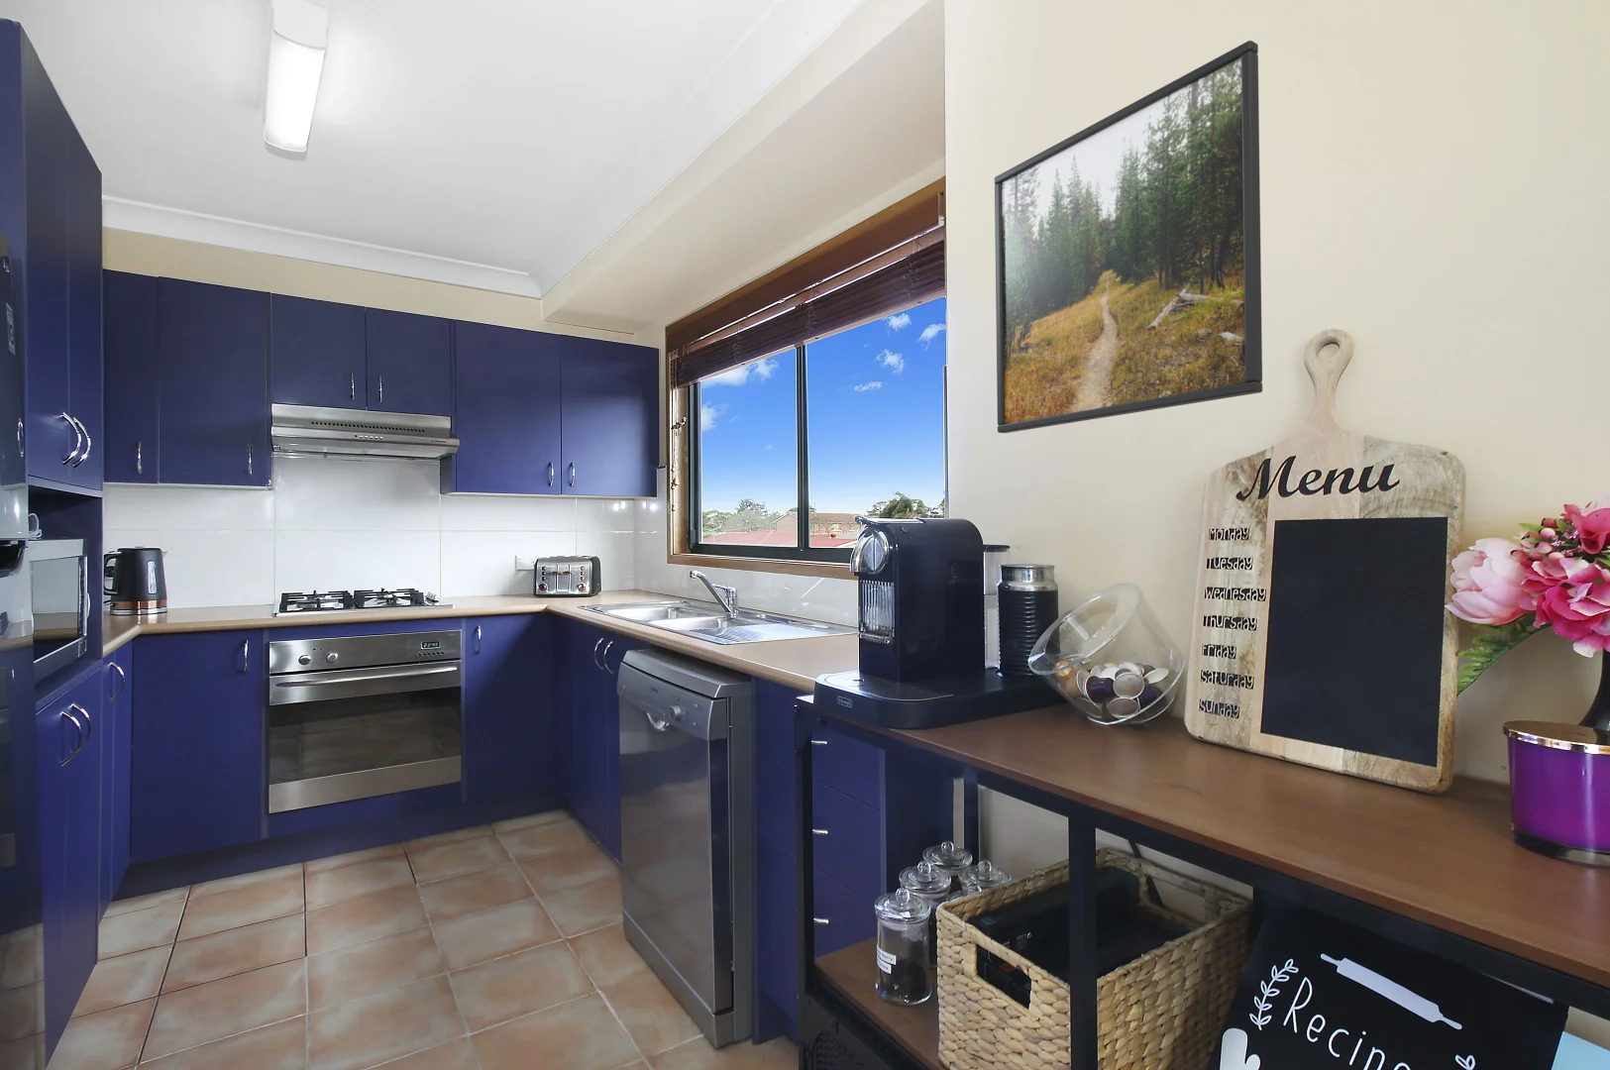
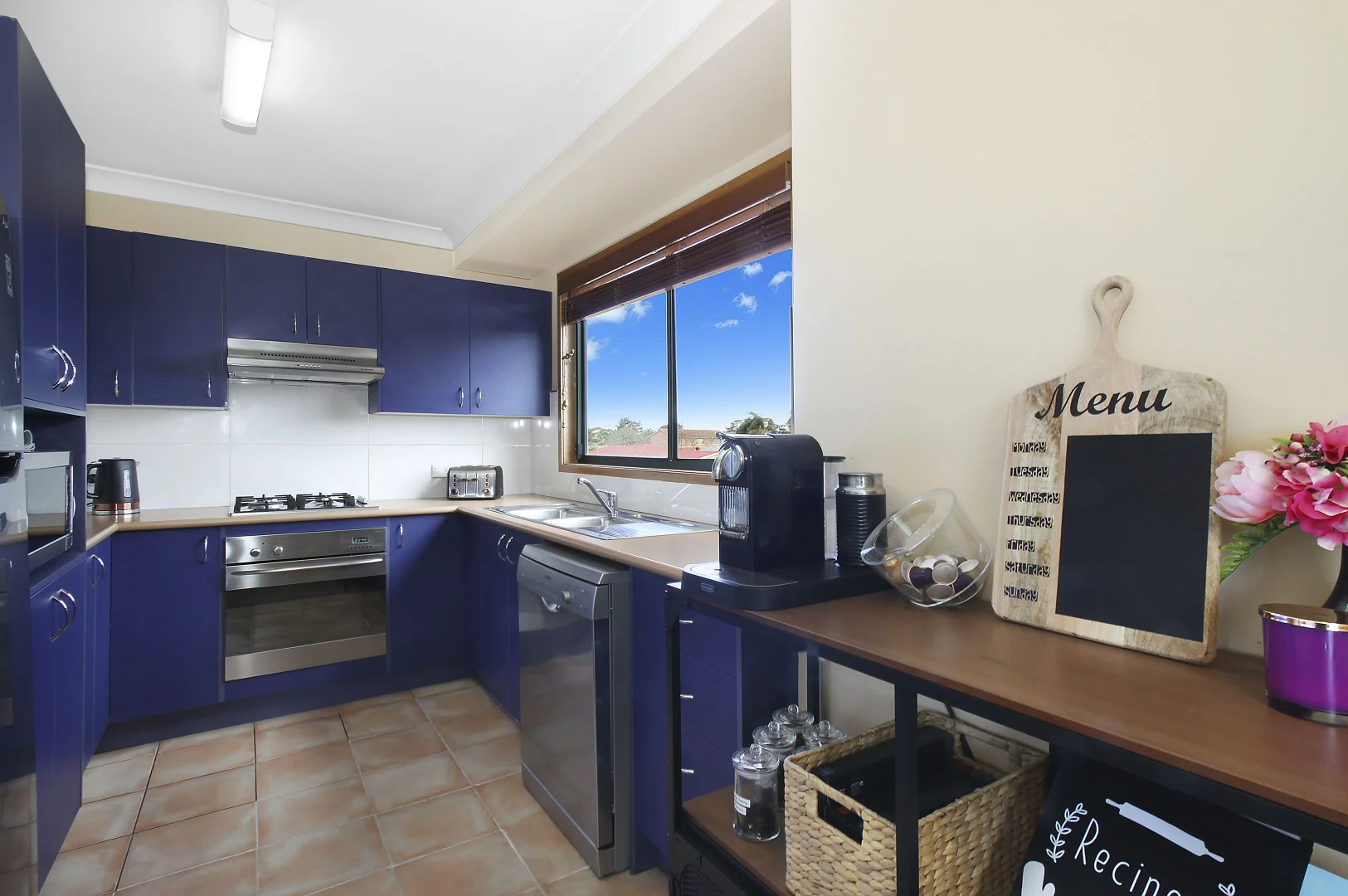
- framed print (1107, 268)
